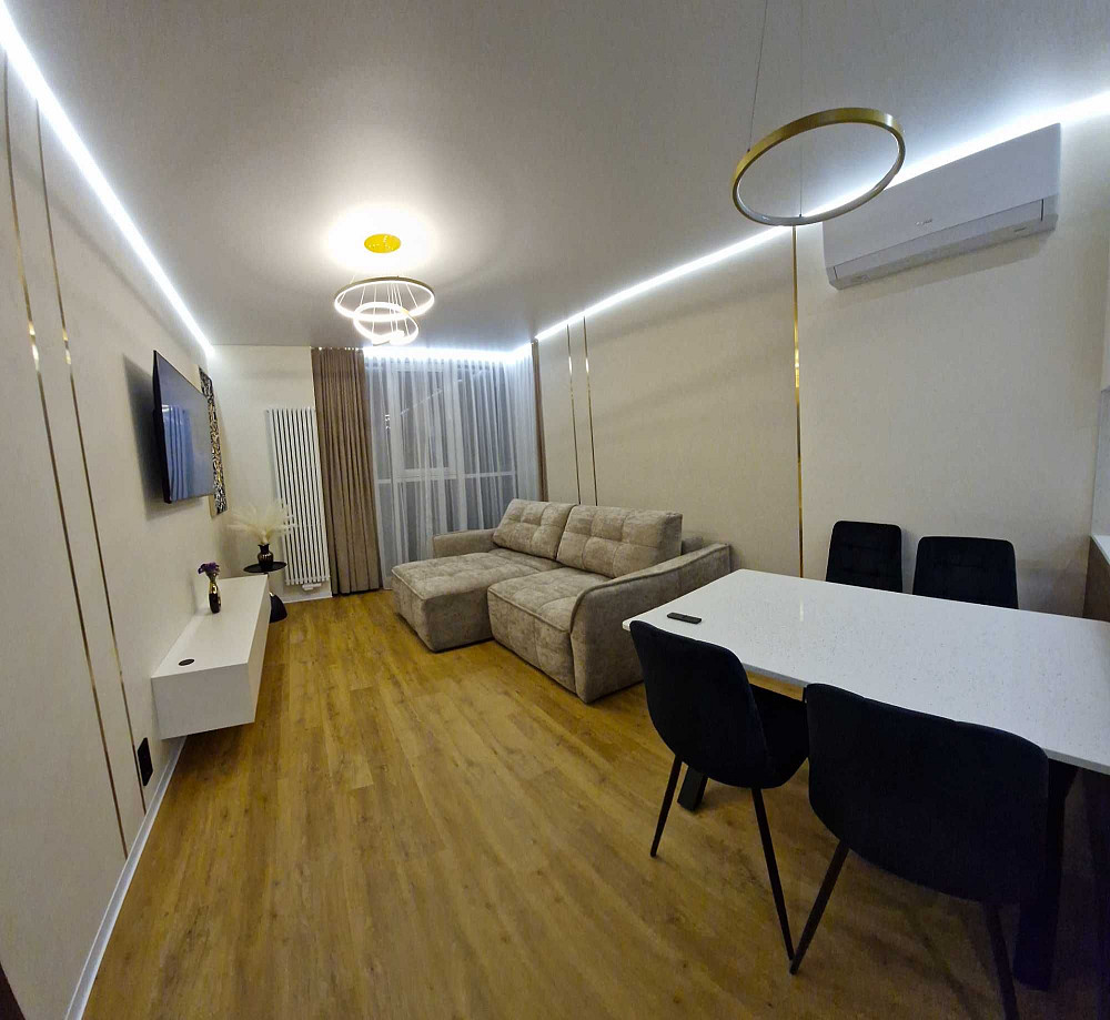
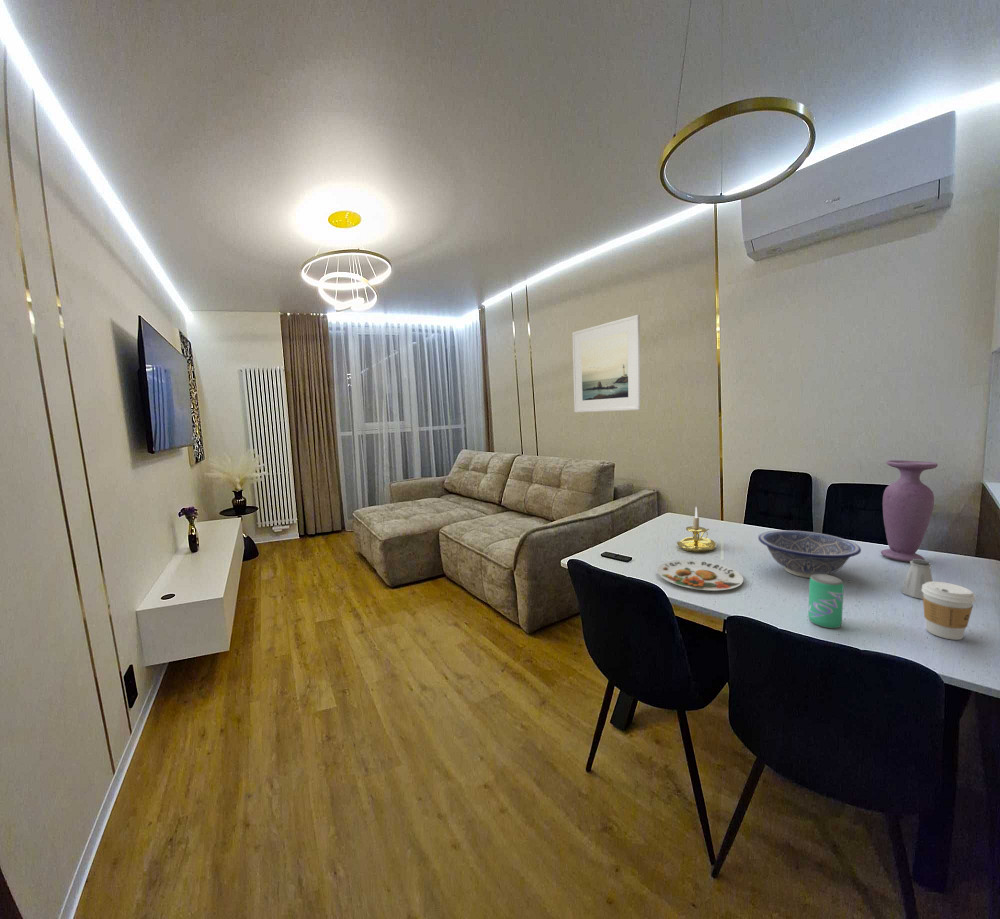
+ beverage can (825, 600)
+ decorative bowl (806, 556)
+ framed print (603, 368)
+ candle holder (697, 526)
+ coffee cup (946, 609)
+ saltshaker (919, 577)
+ vase (907, 510)
+ plate (698, 575)
